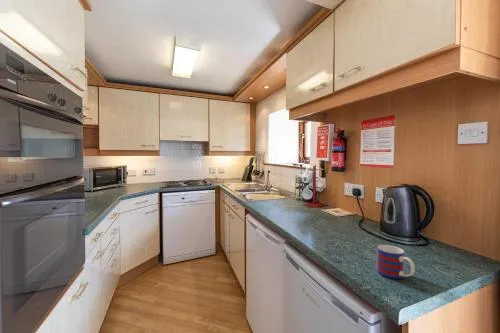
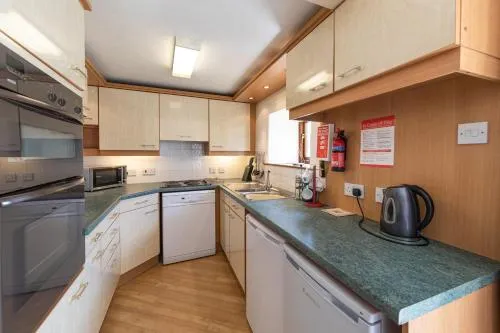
- mug (395, 263)
